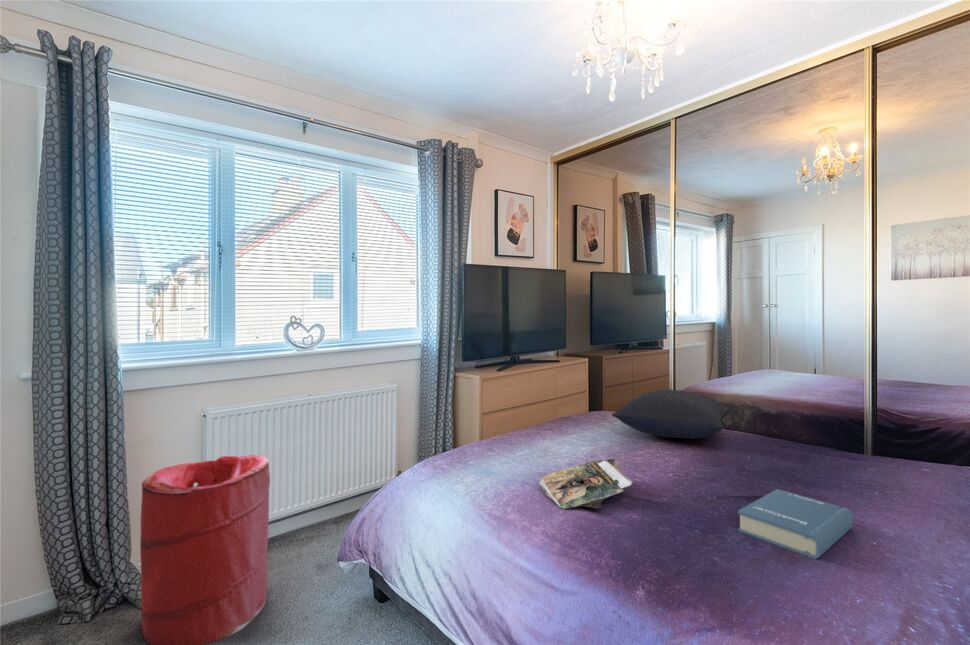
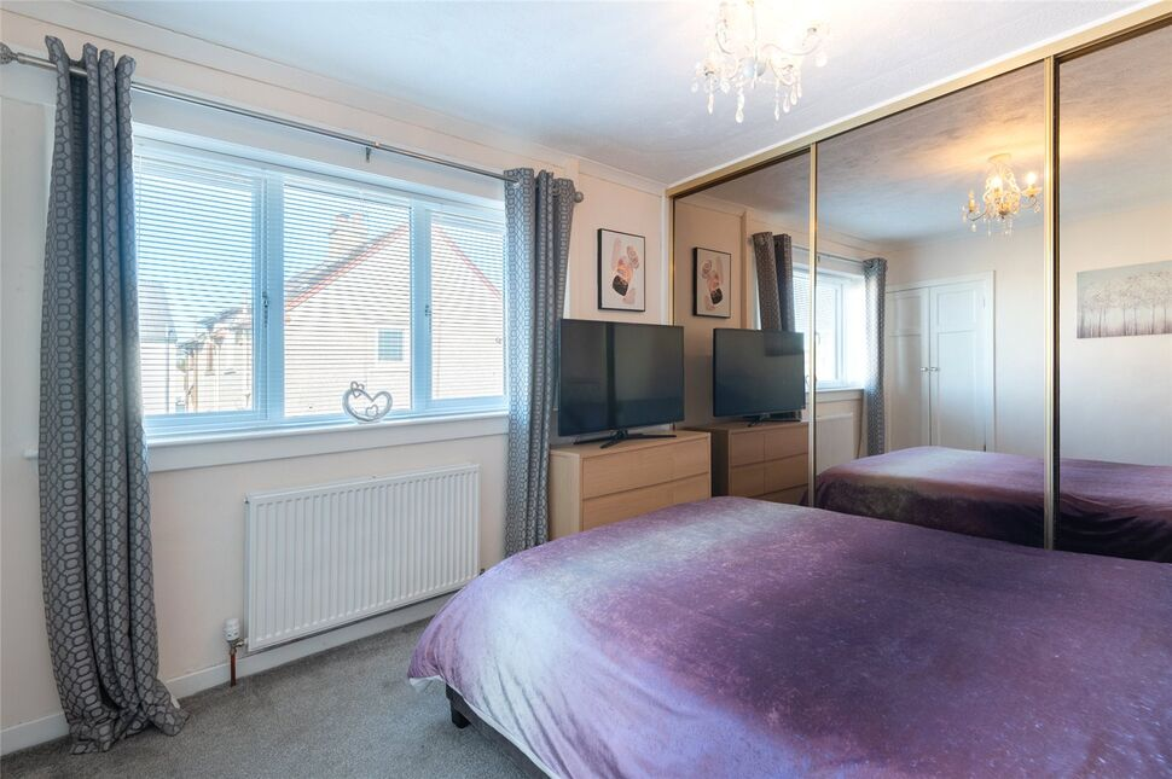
- pillow (673, 413)
- magazine (587, 481)
- hardback book (795, 520)
- laundry hamper (209, 536)
